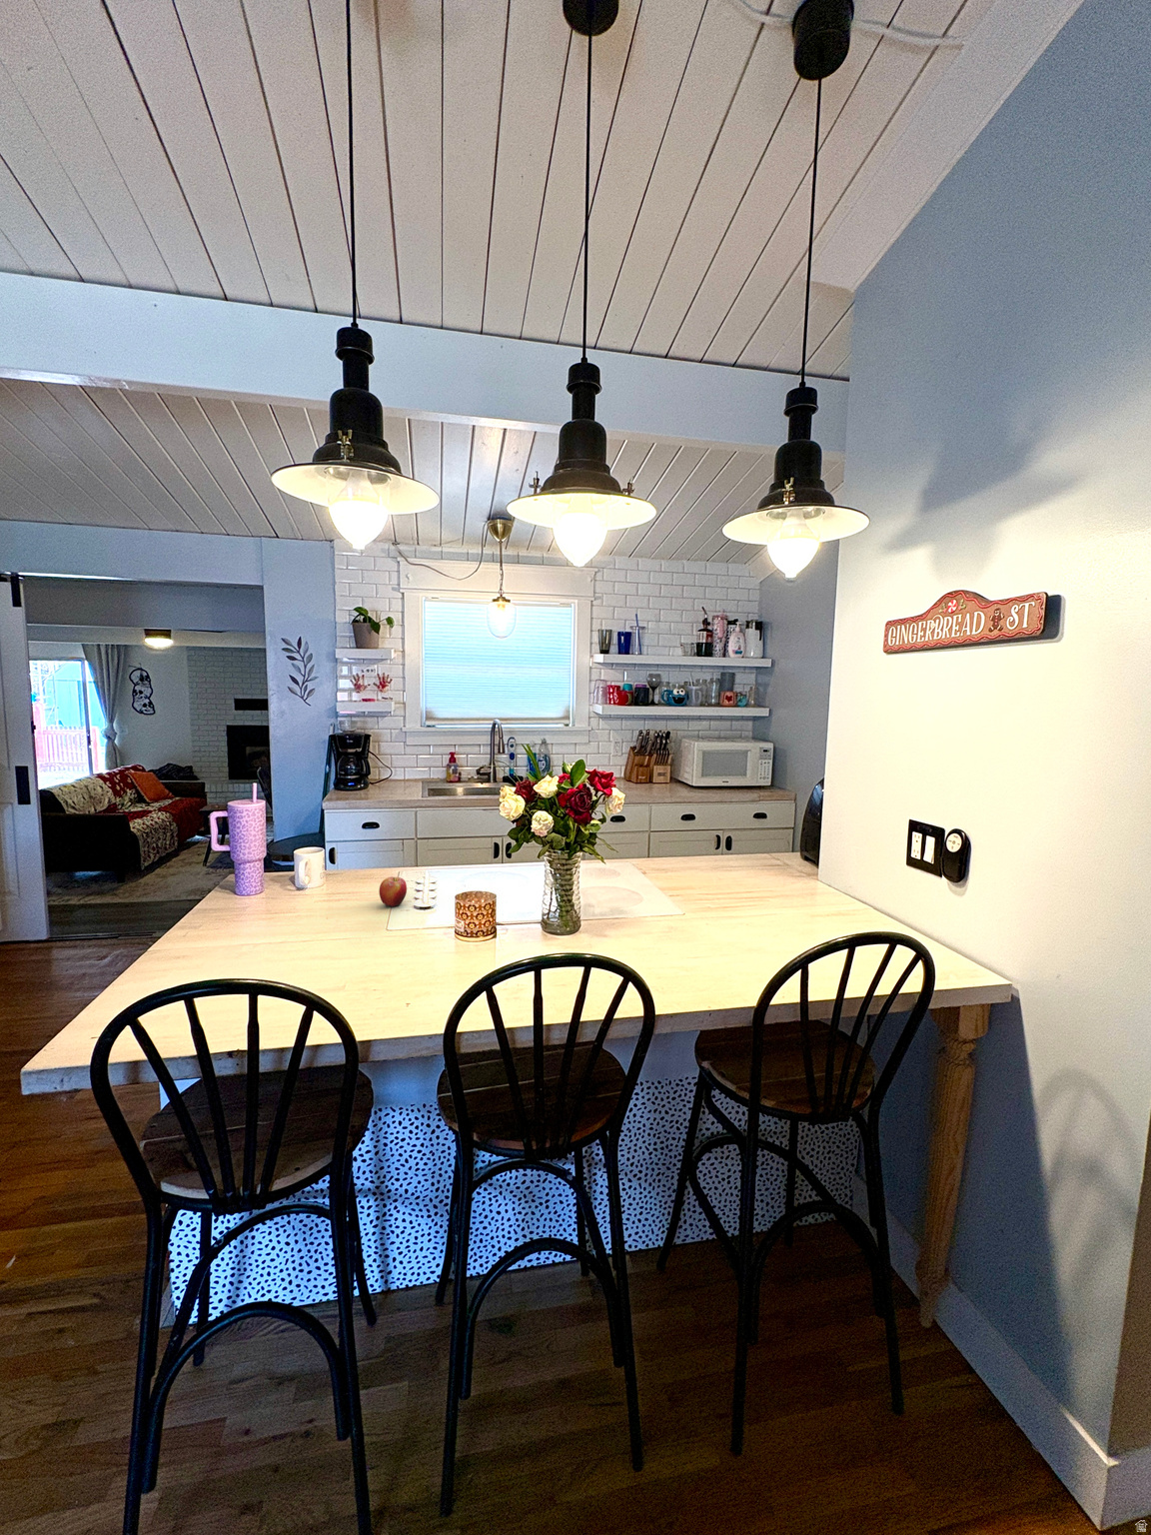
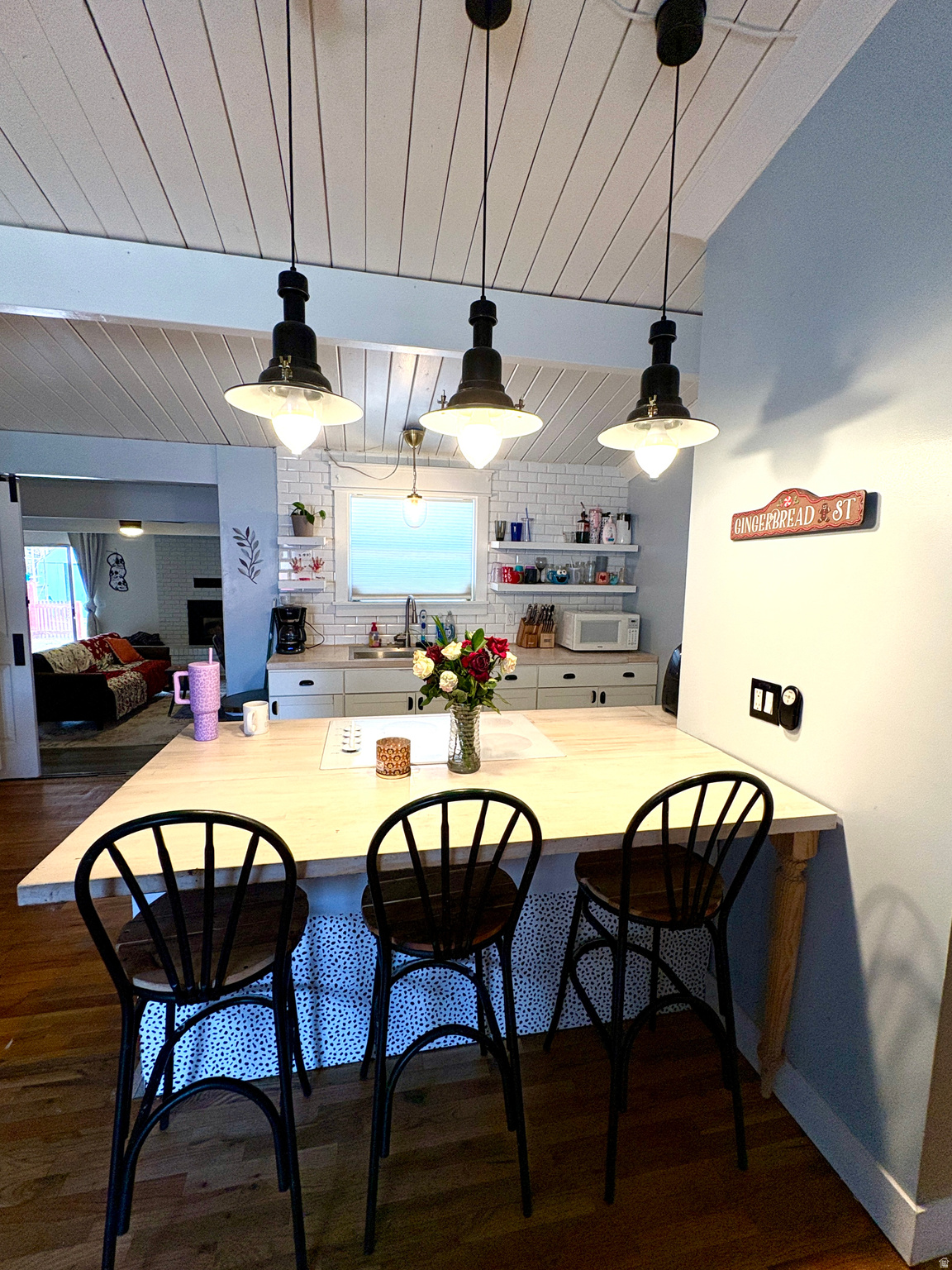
- apple (393, 891)
